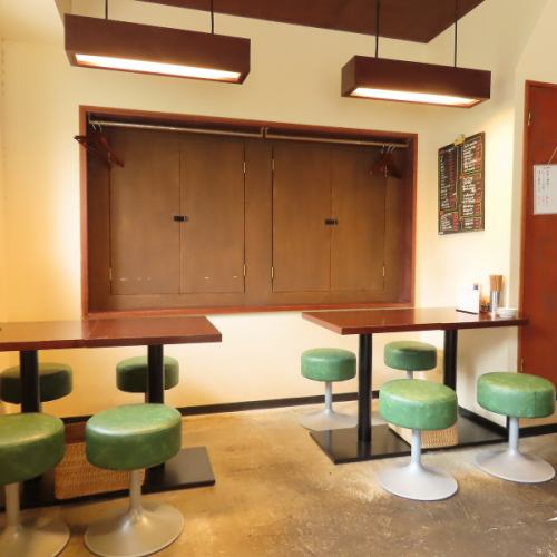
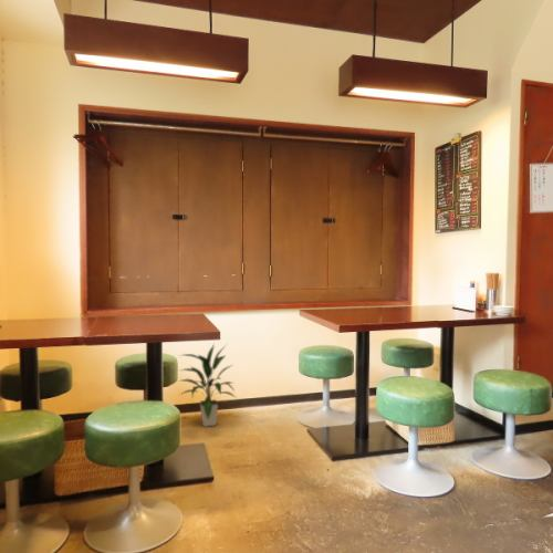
+ indoor plant (207, 385)
